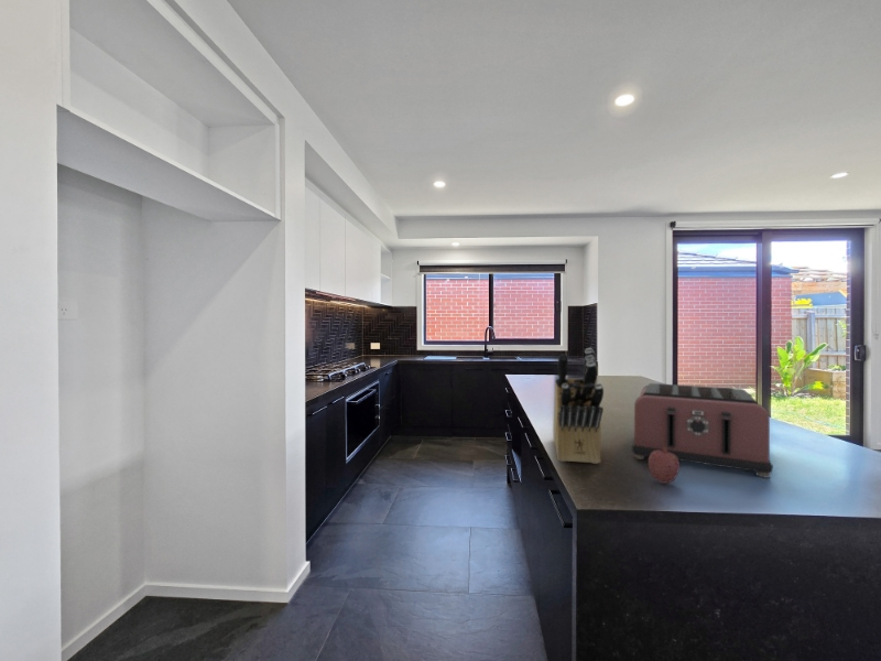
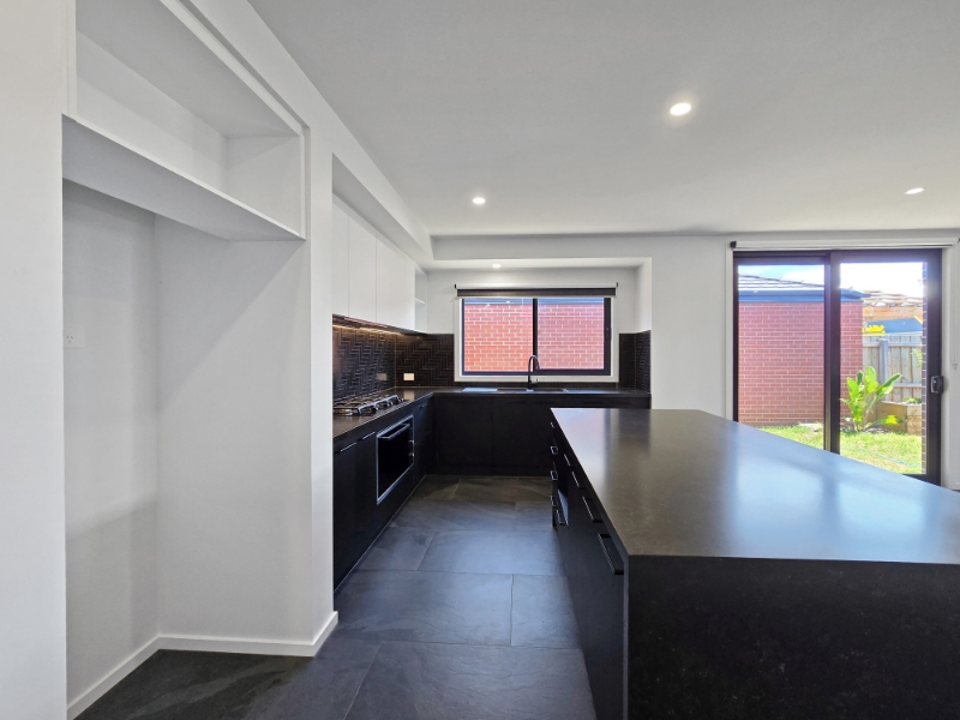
- knife block (575, 400)
- toaster (695, 422)
- fruit (663, 465)
